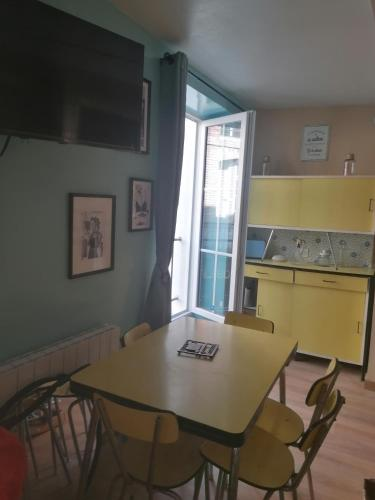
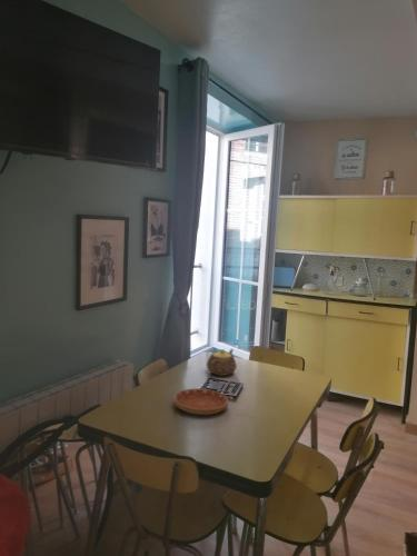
+ saucer (200, 401)
+ teapot (222, 360)
